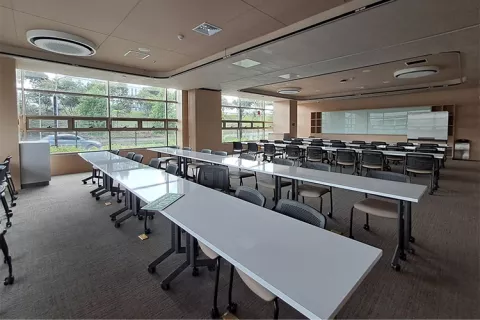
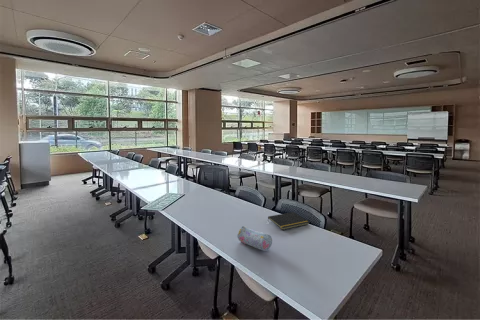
+ notepad (288, 220)
+ pencil case (254, 237)
